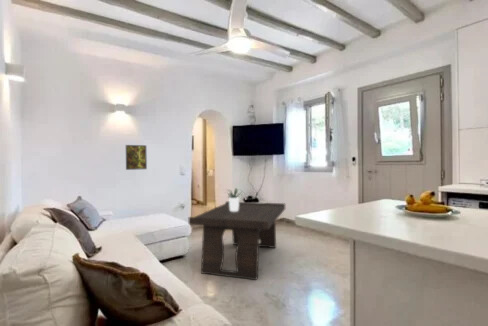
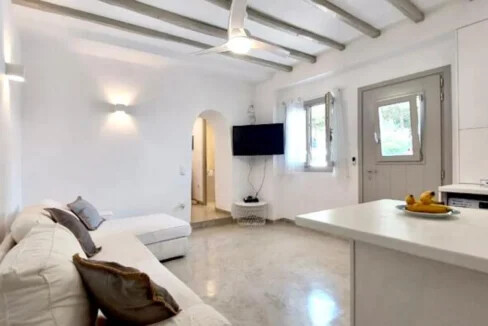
- potted plant (234, 199)
- coffee table (243, 233)
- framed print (136, 157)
